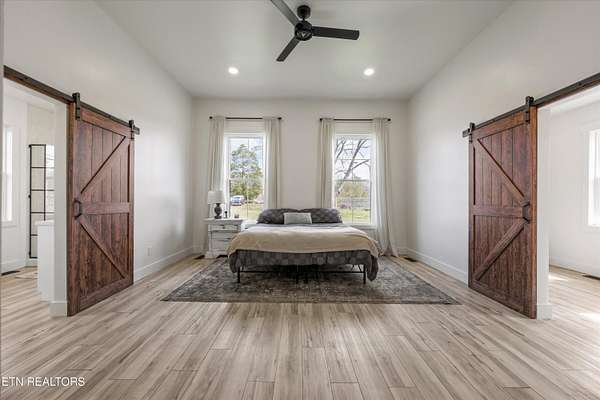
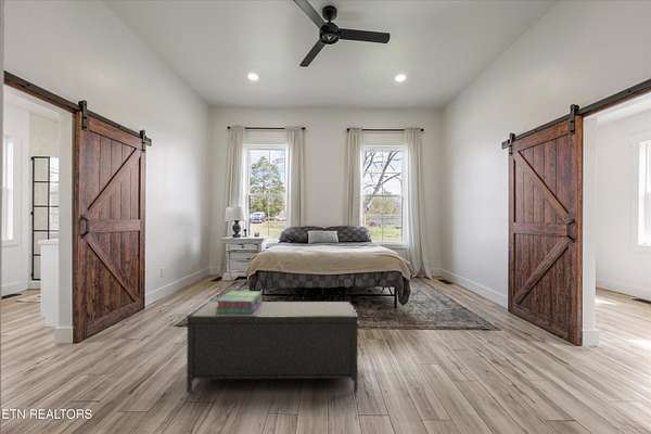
+ stack of books (240, 301)
+ bench (276, 343)
